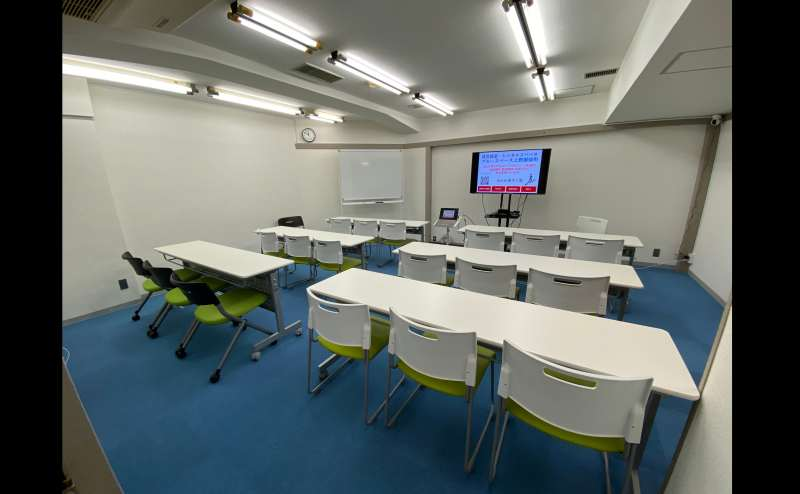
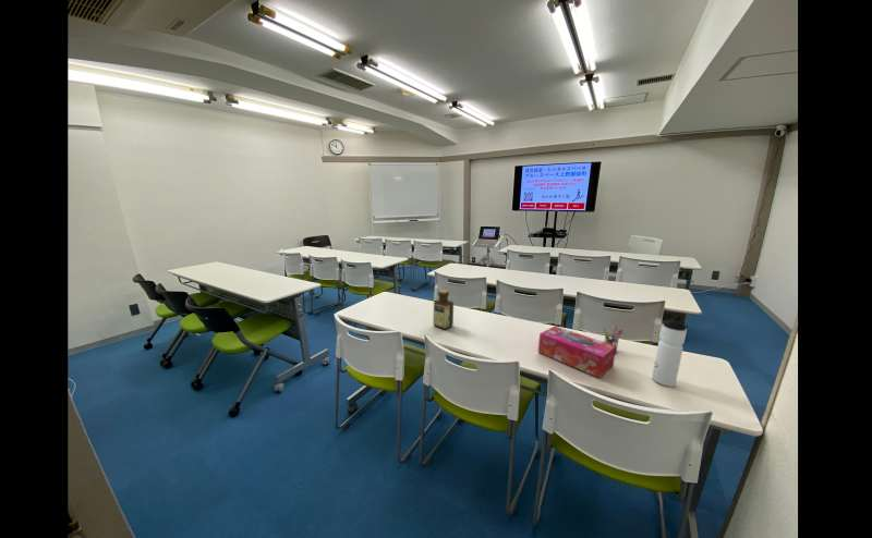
+ bottle (443, 308)
+ water bottle (669, 350)
+ pen holder (610, 337)
+ tissue box (574, 349)
